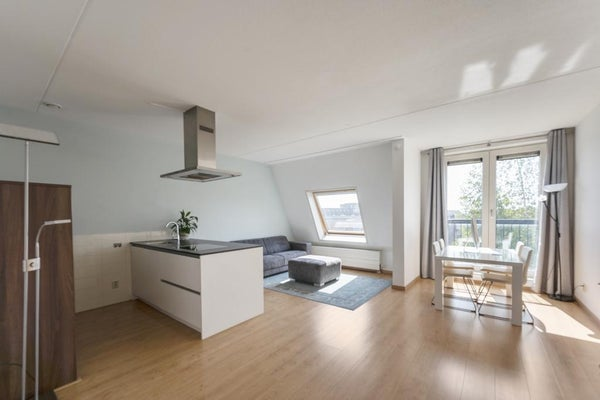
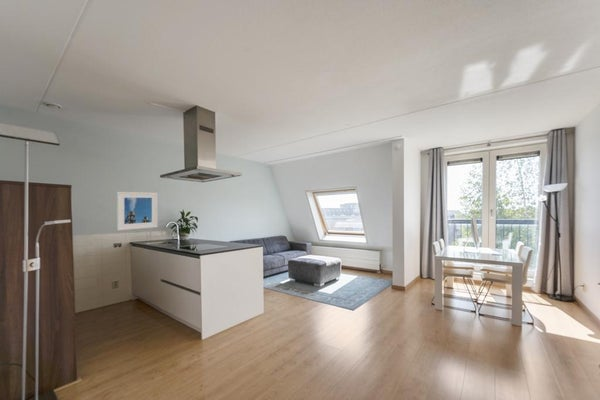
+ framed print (138, 210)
